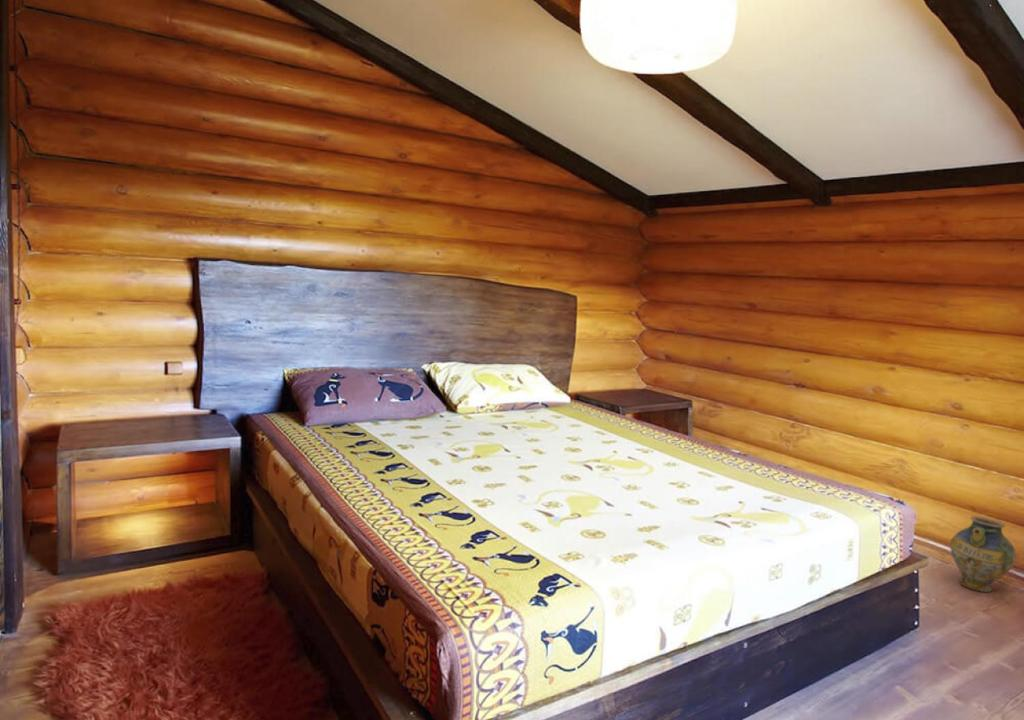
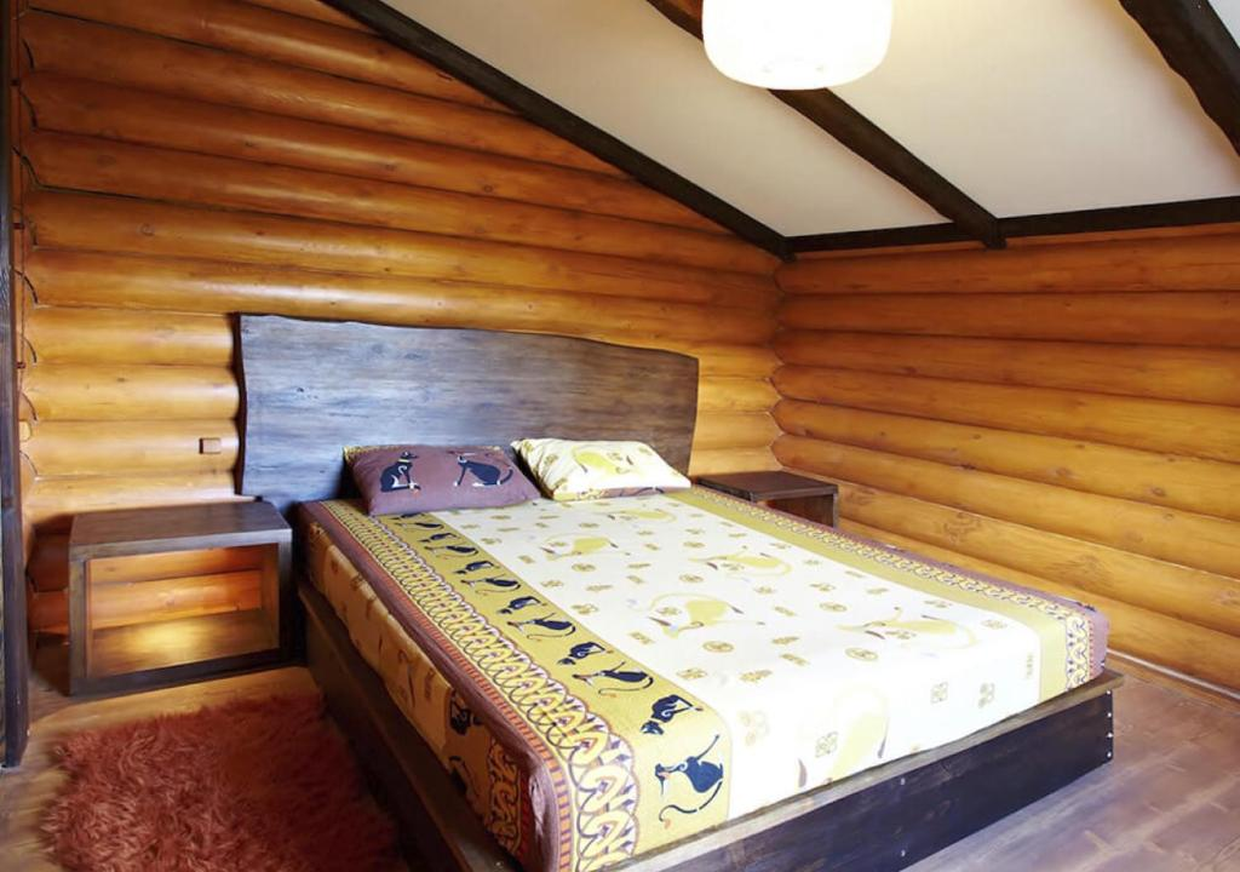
- ceramic jug (980, 553)
